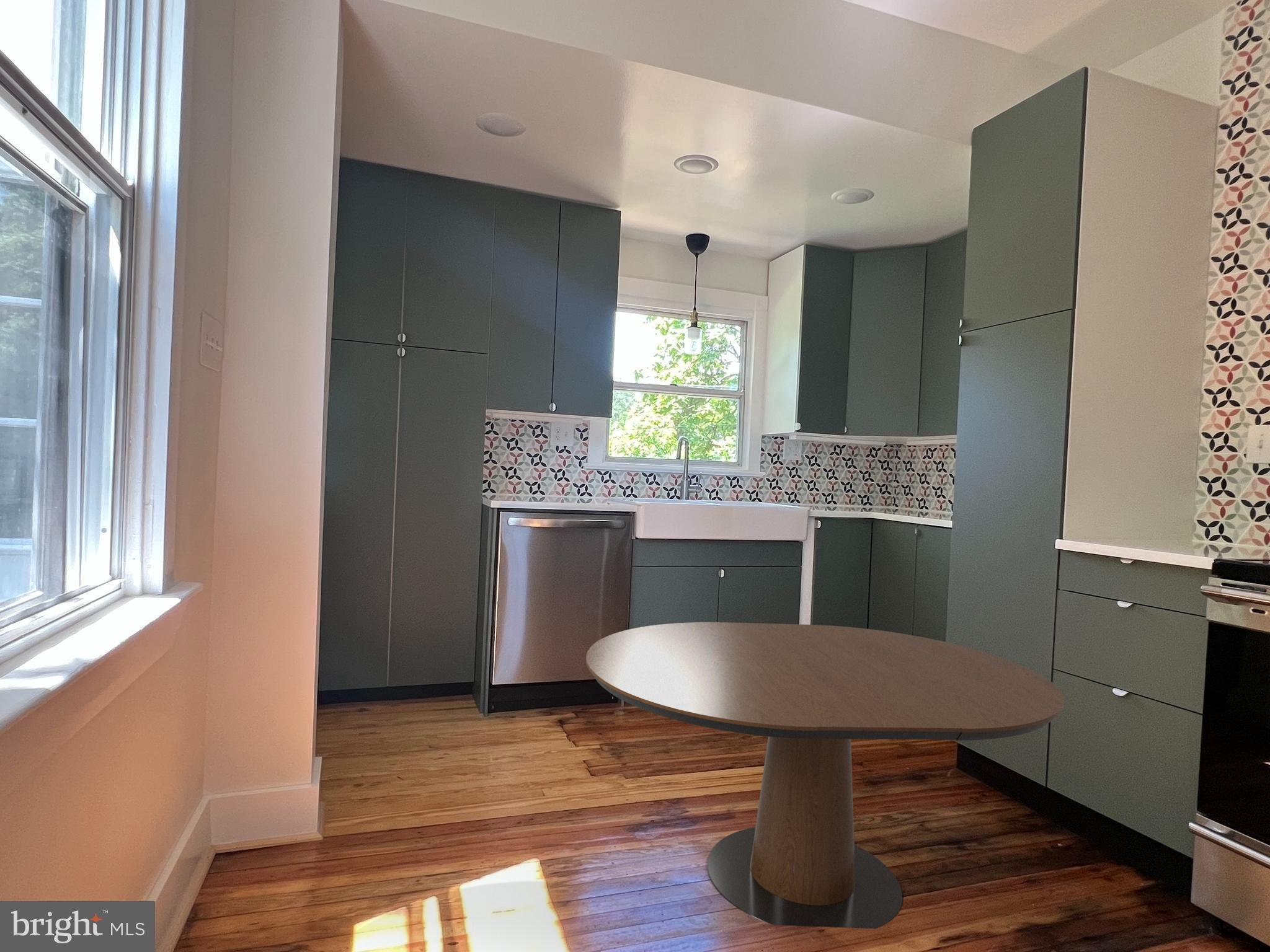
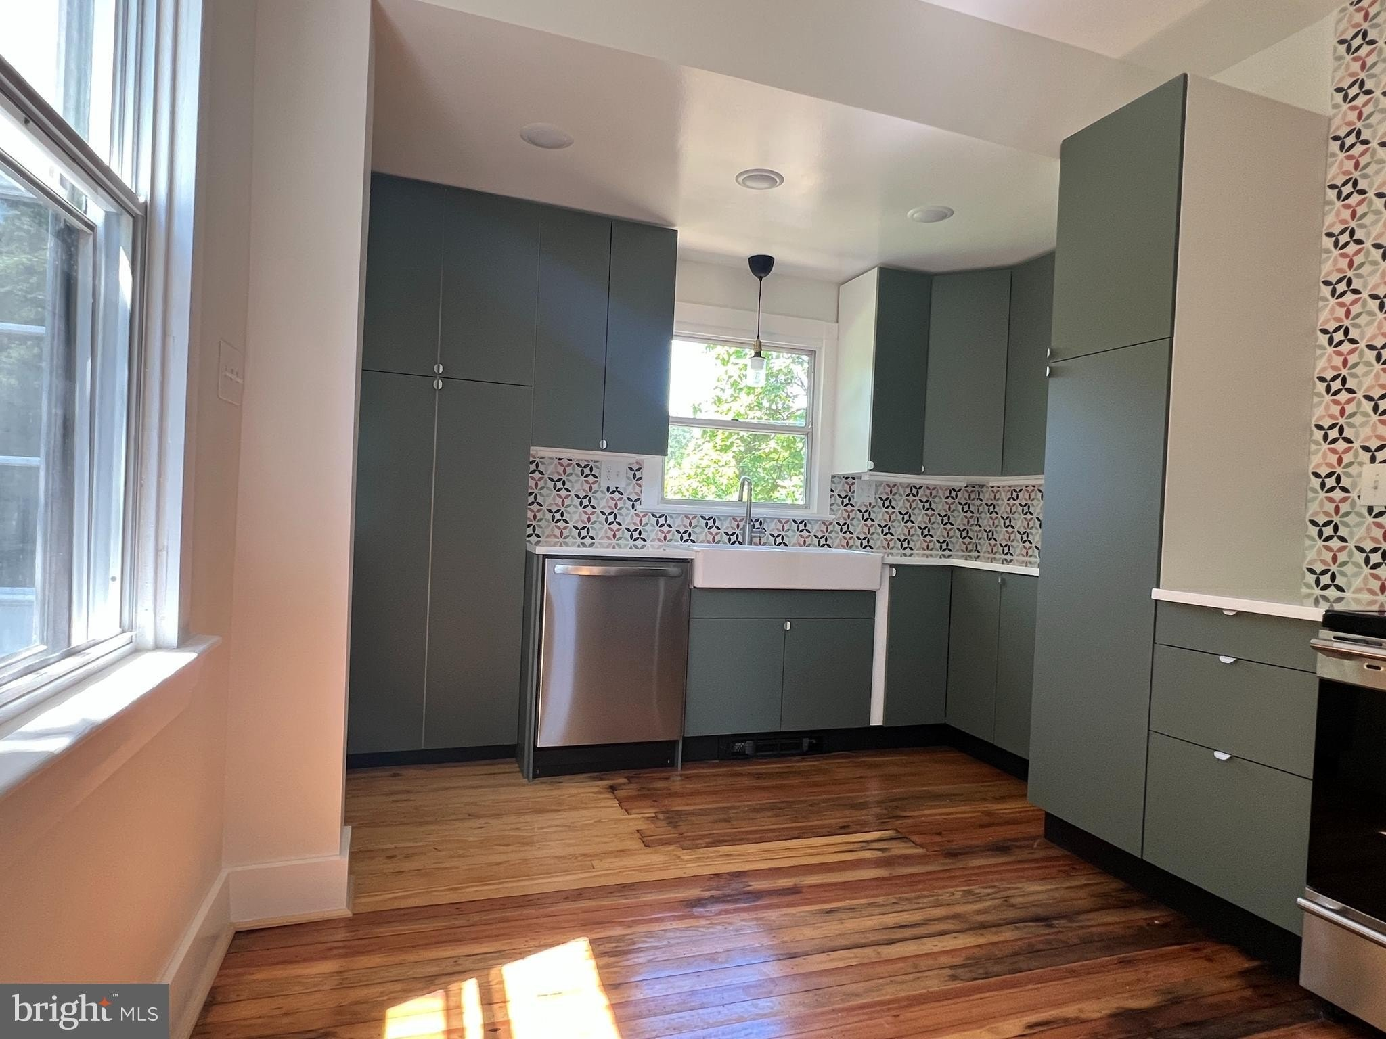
- dining table (798, 758)
